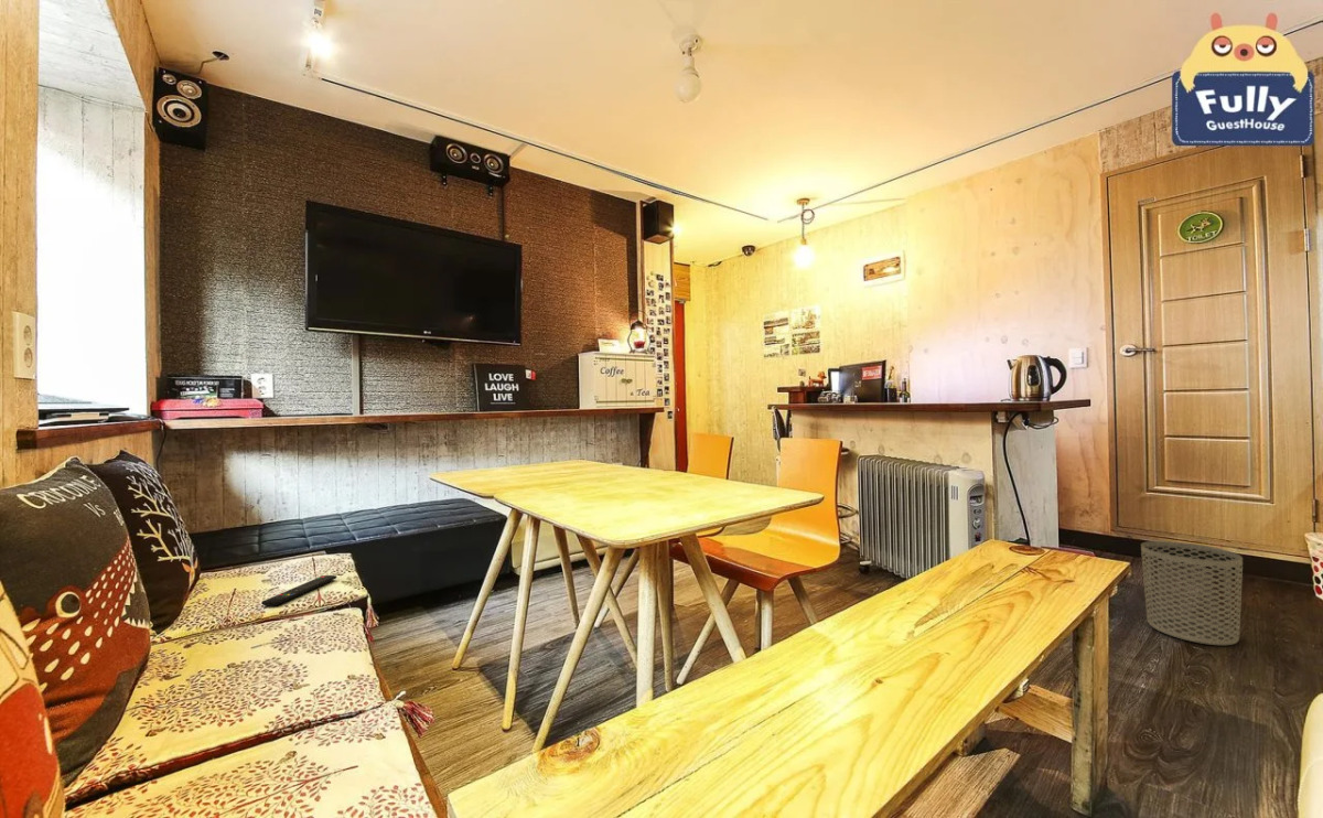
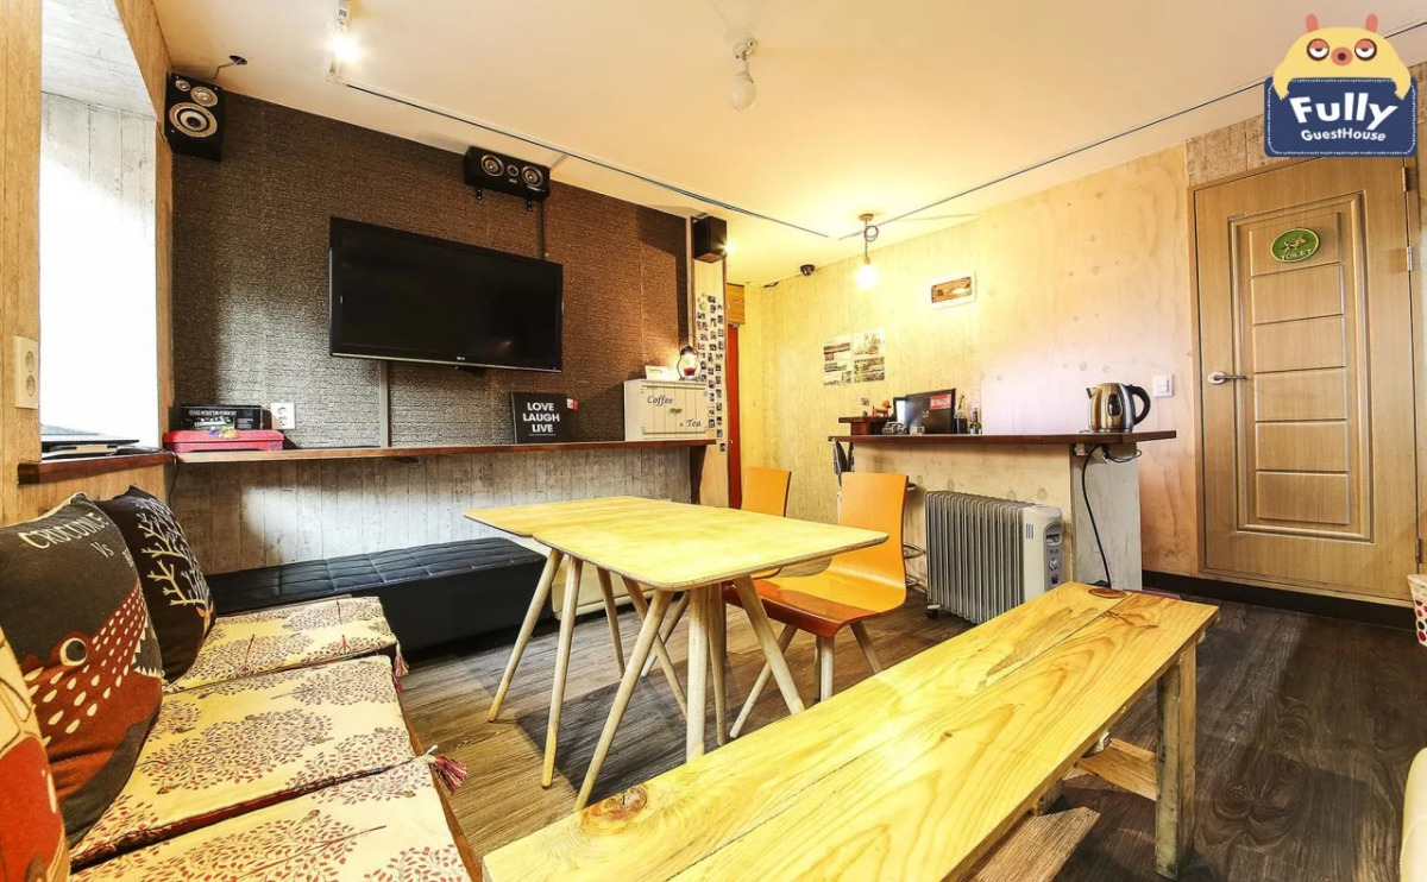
- waste bin (1190, 591)
- remote control (302, 589)
